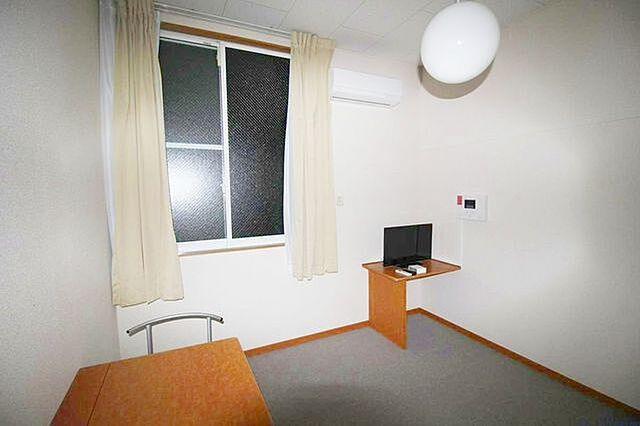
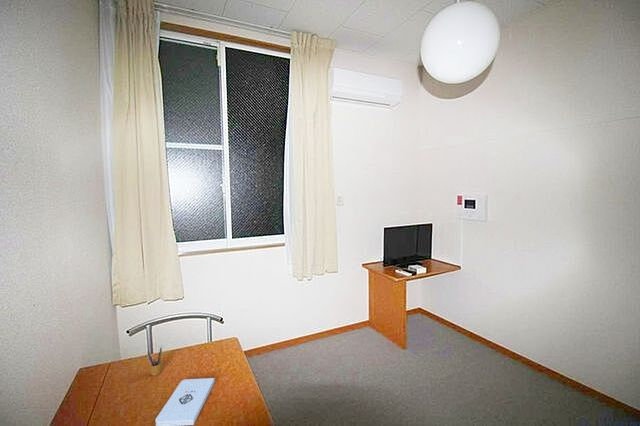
+ pencil box (155, 361)
+ notepad (187, 399)
